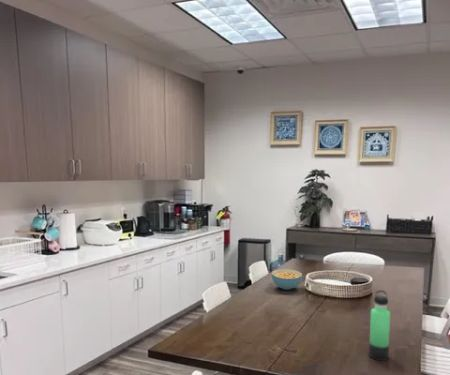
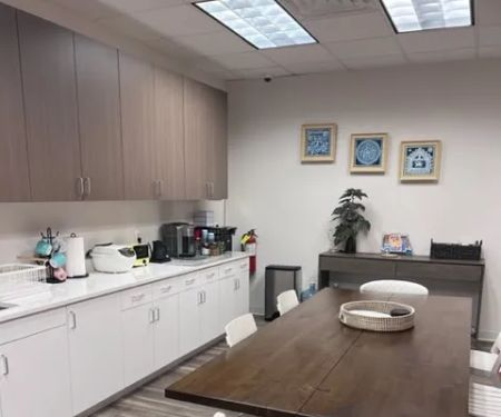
- thermos bottle (380, 323)
- cereal bowl (286, 281)
